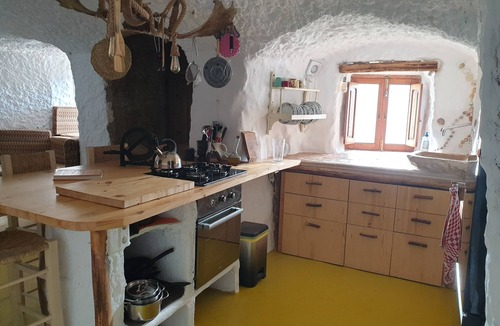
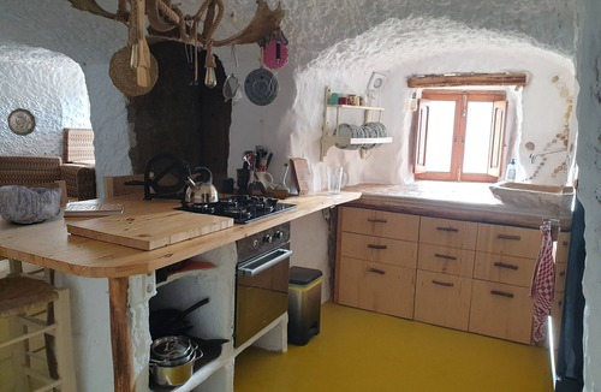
+ decorative plate (20, 121)
+ bowl (29, 202)
